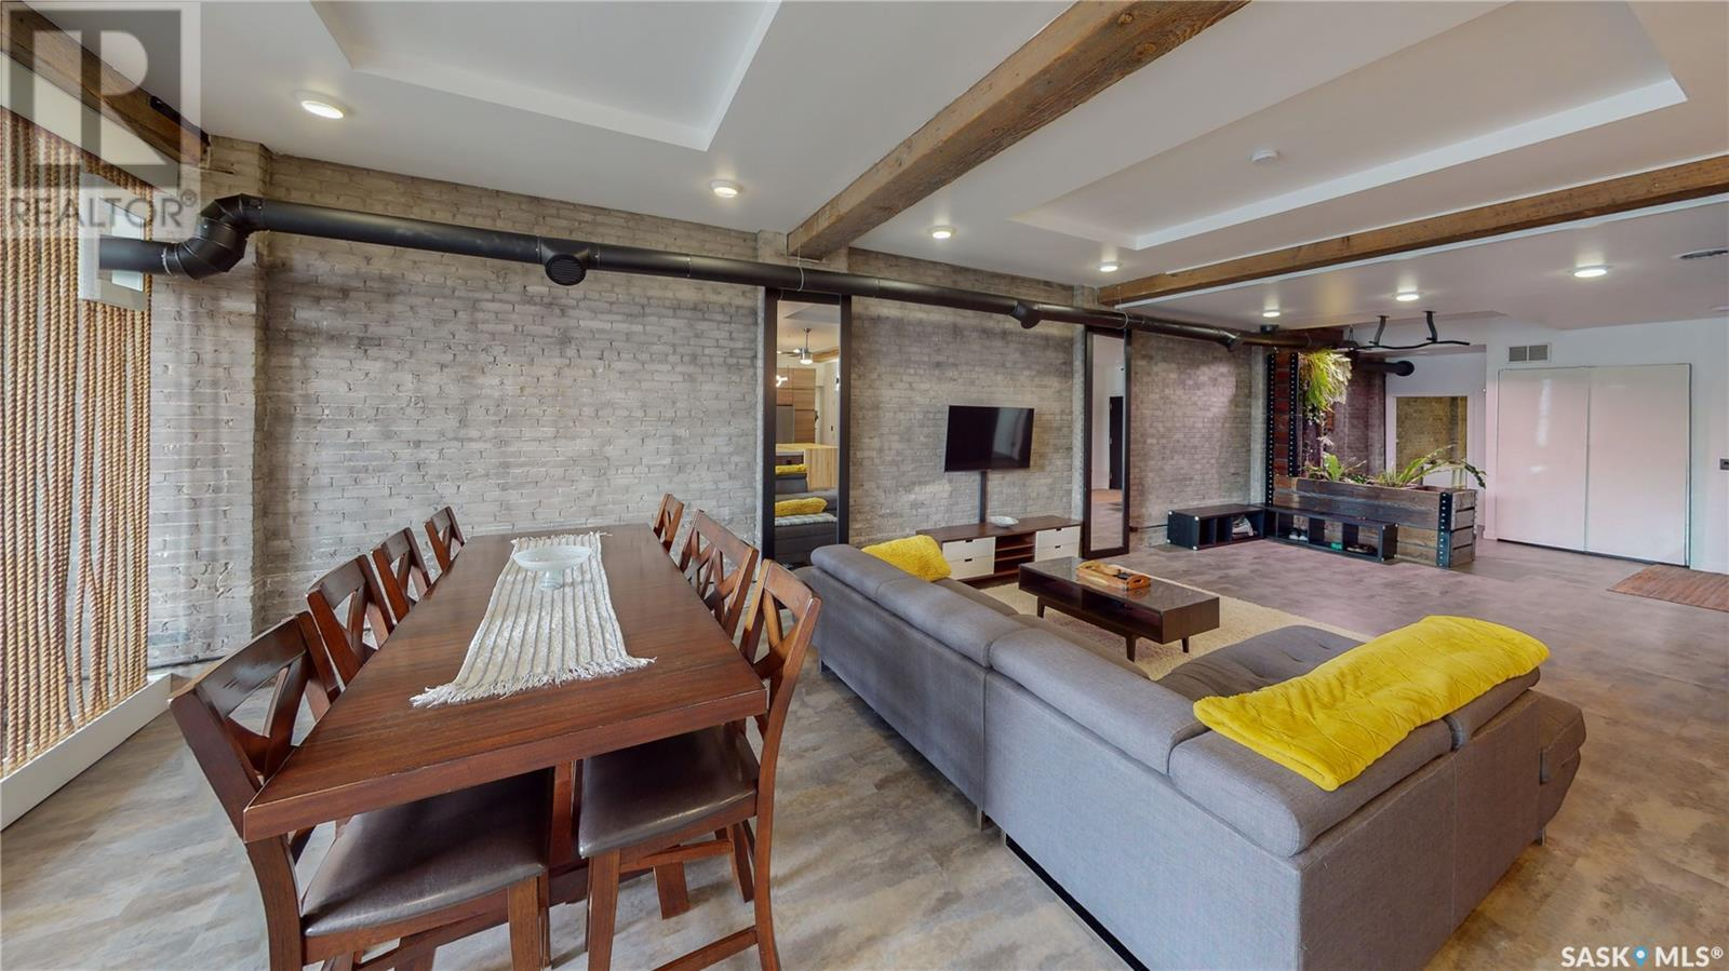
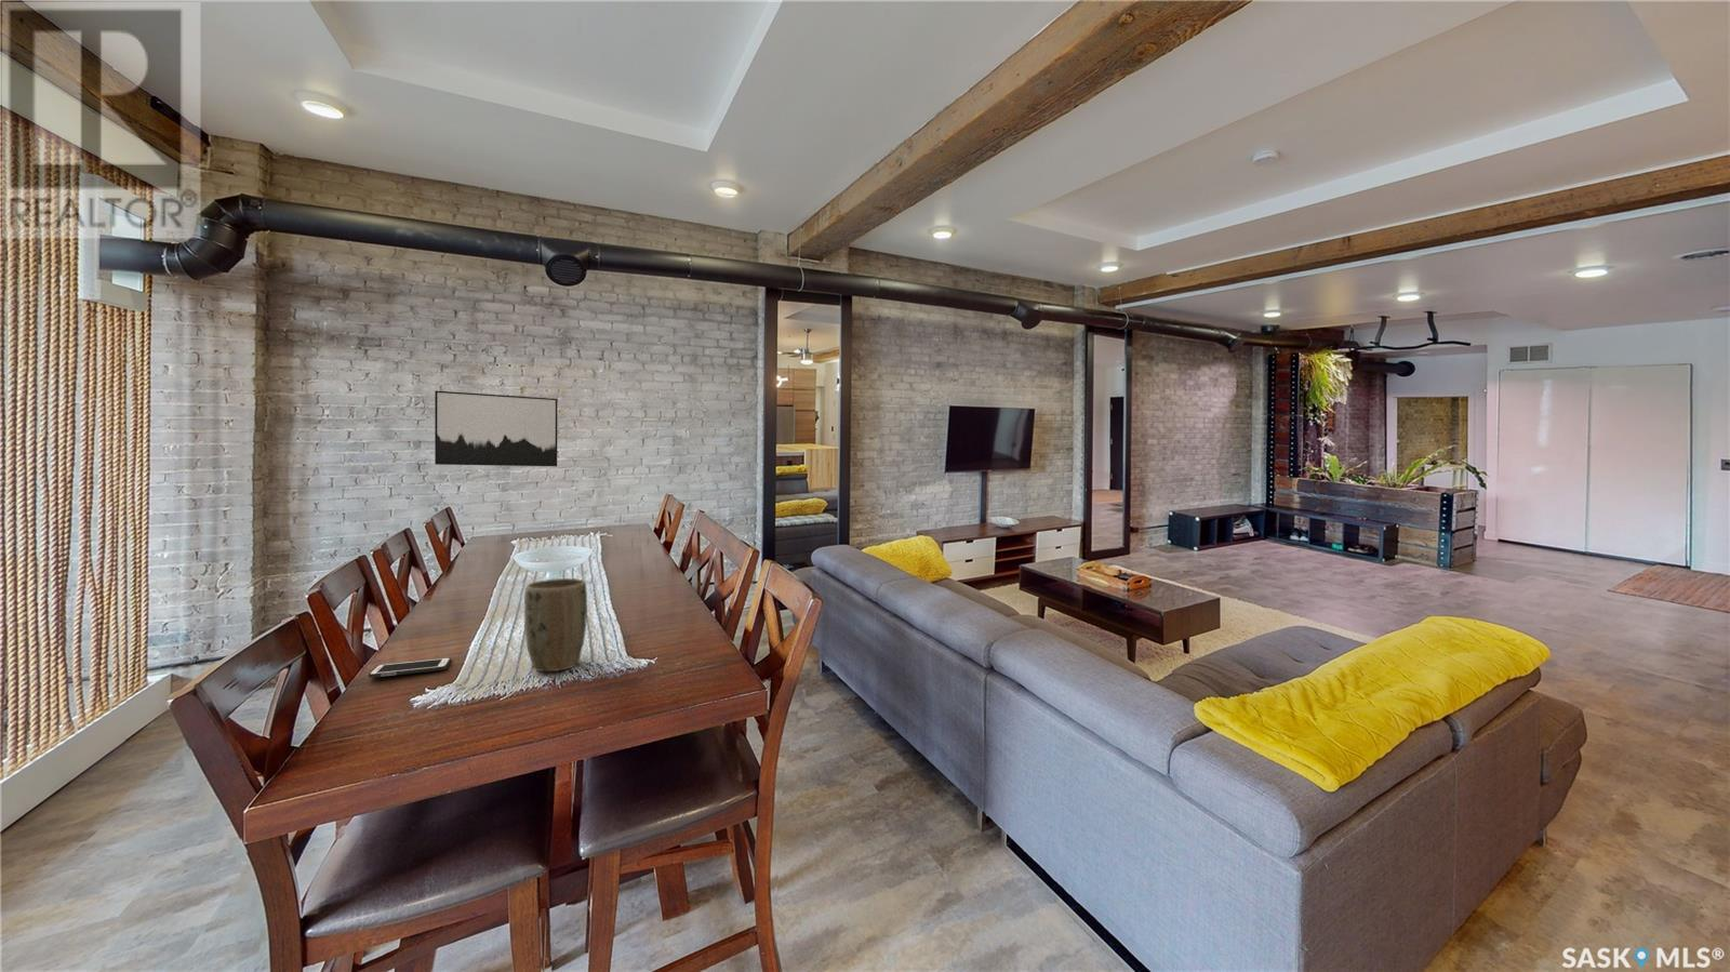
+ cell phone (411, 667)
+ wall art (499, 430)
+ plant pot (556, 624)
